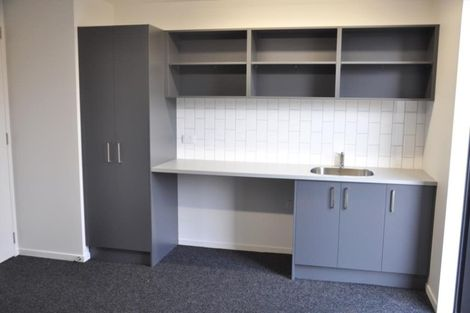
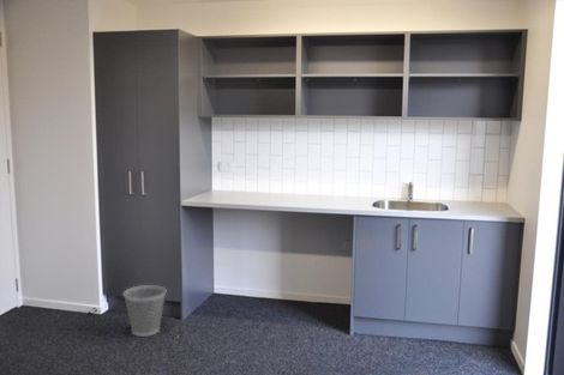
+ wastebasket (145, 310)
